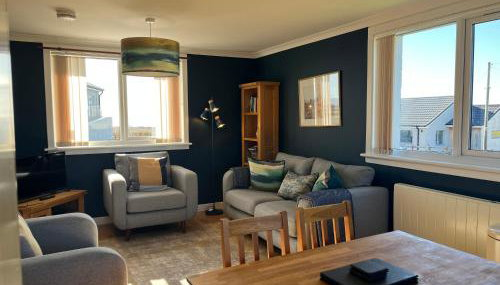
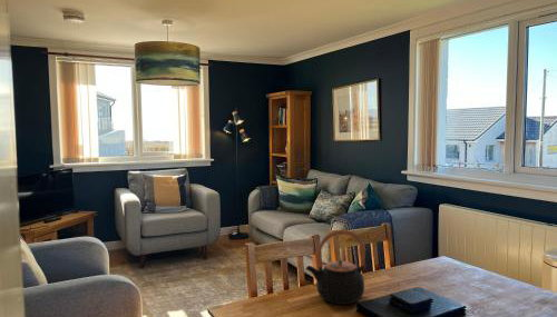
+ teapot (335, 264)
